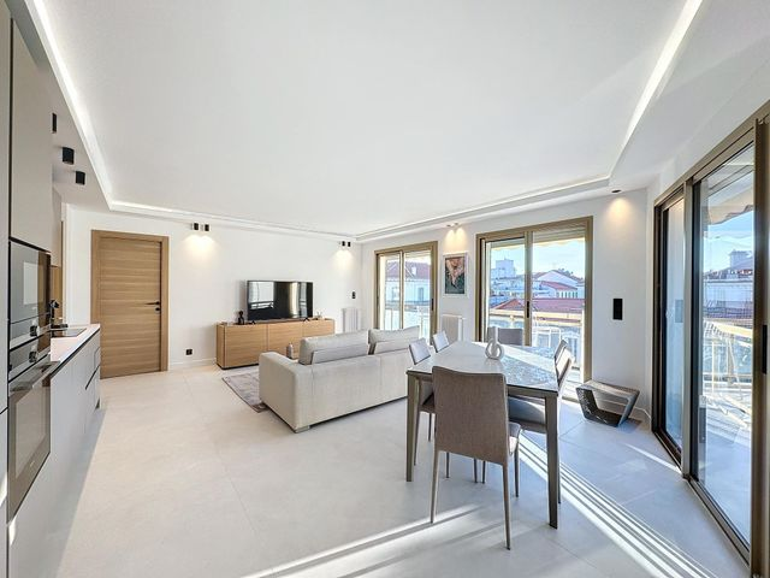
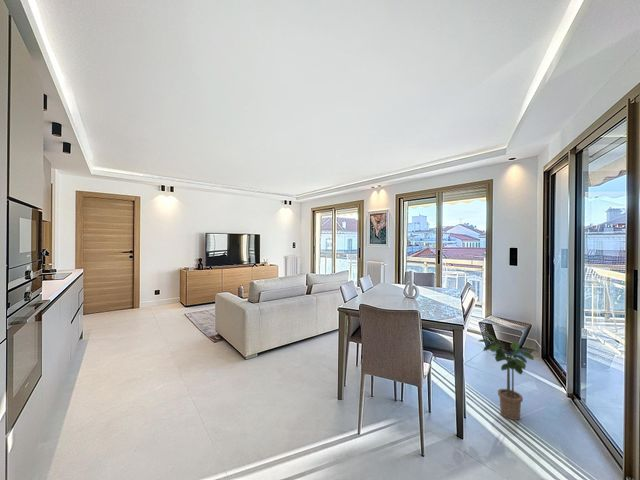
+ potted plant (509, 376)
